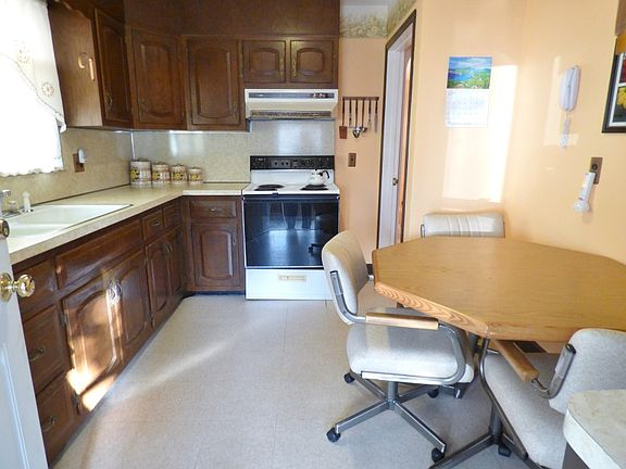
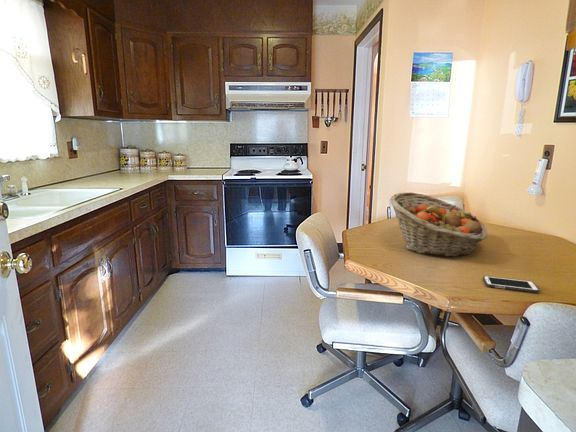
+ cell phone (509, 284)
+ fruit basket (436, 221)
